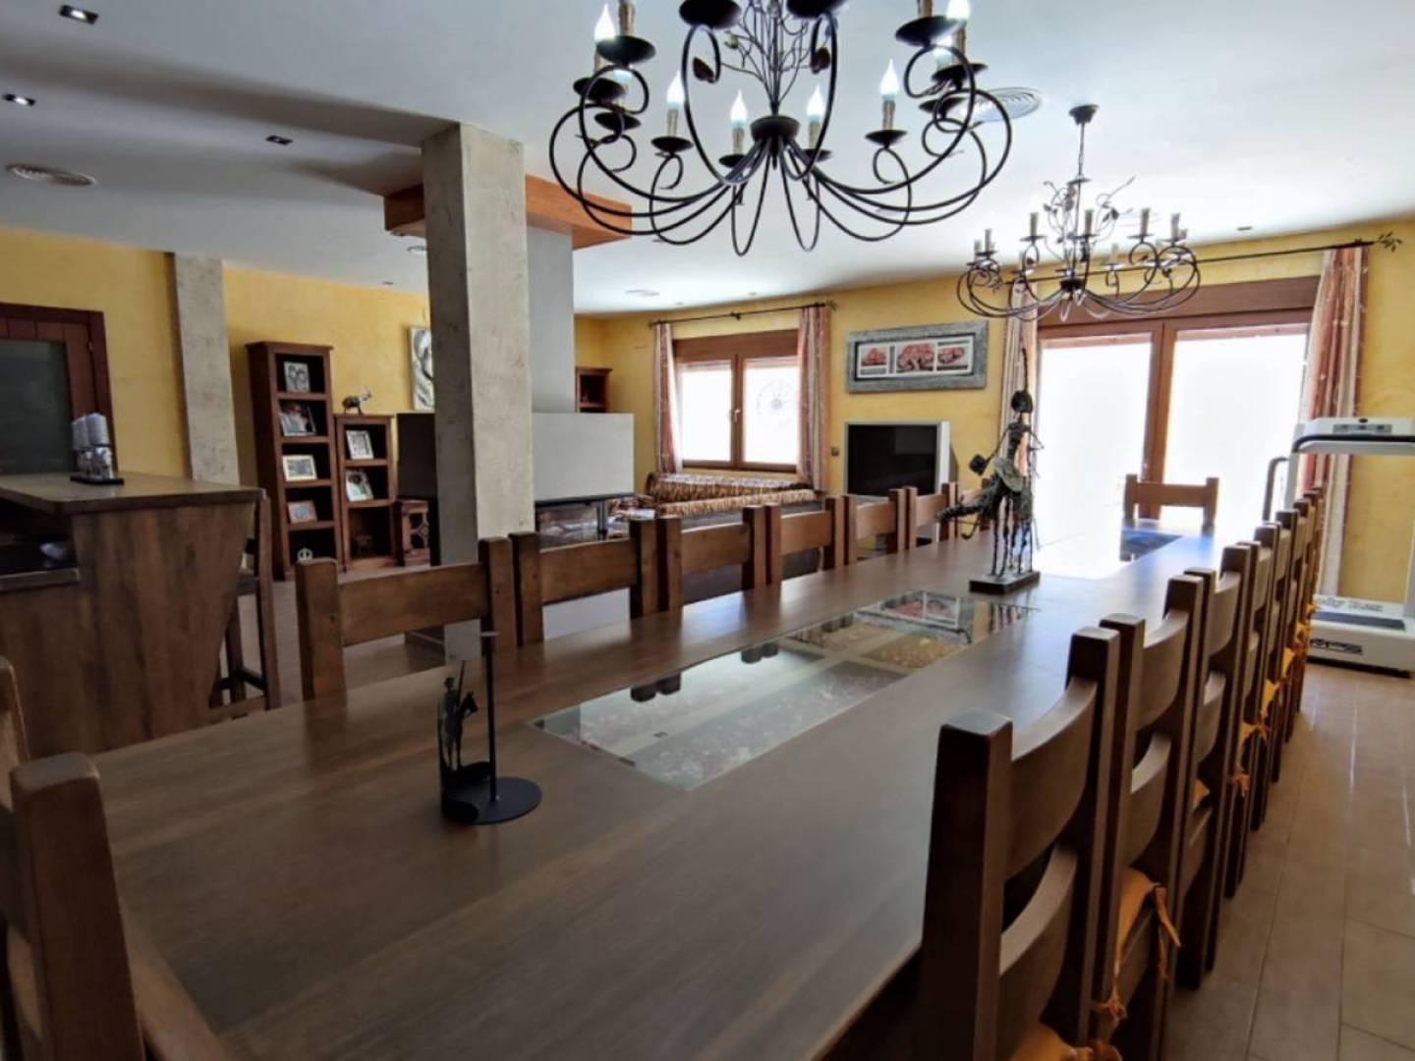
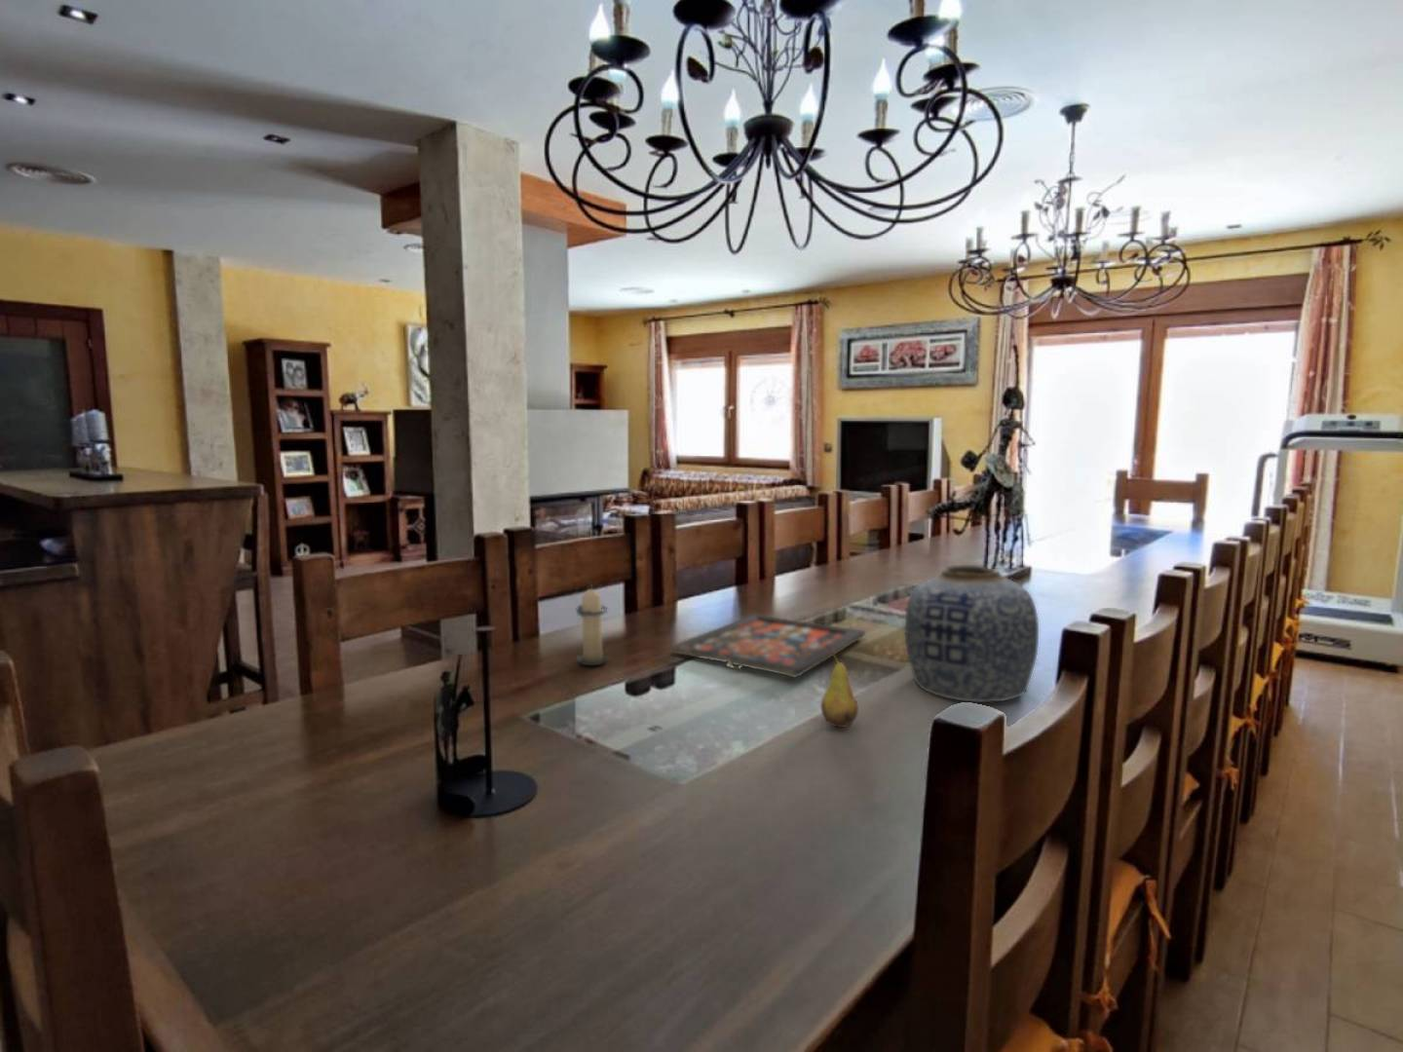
+ board game (770, 642)
+ fruit (840, 686)
+ vase (970, 628)
+ candle (591, 623)
